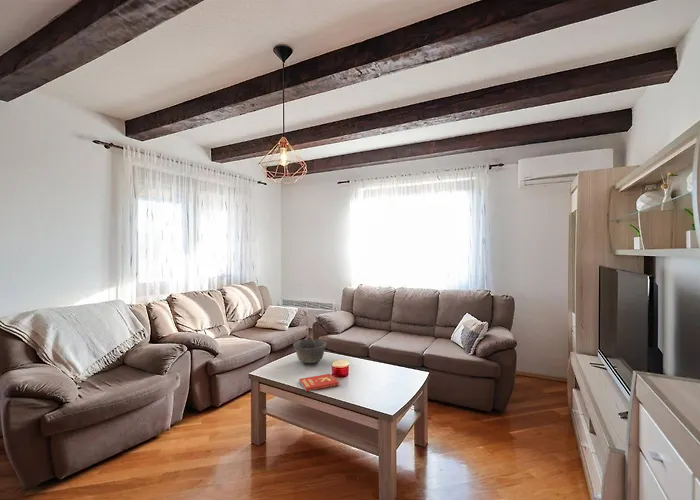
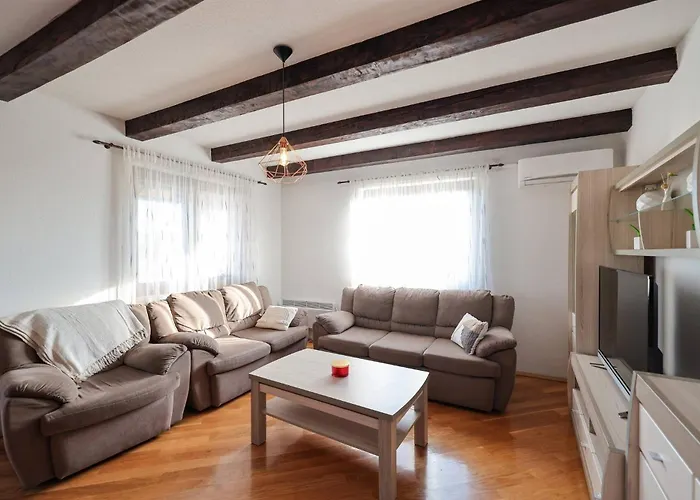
- book (318, 382)
- bowl (309, 352)
